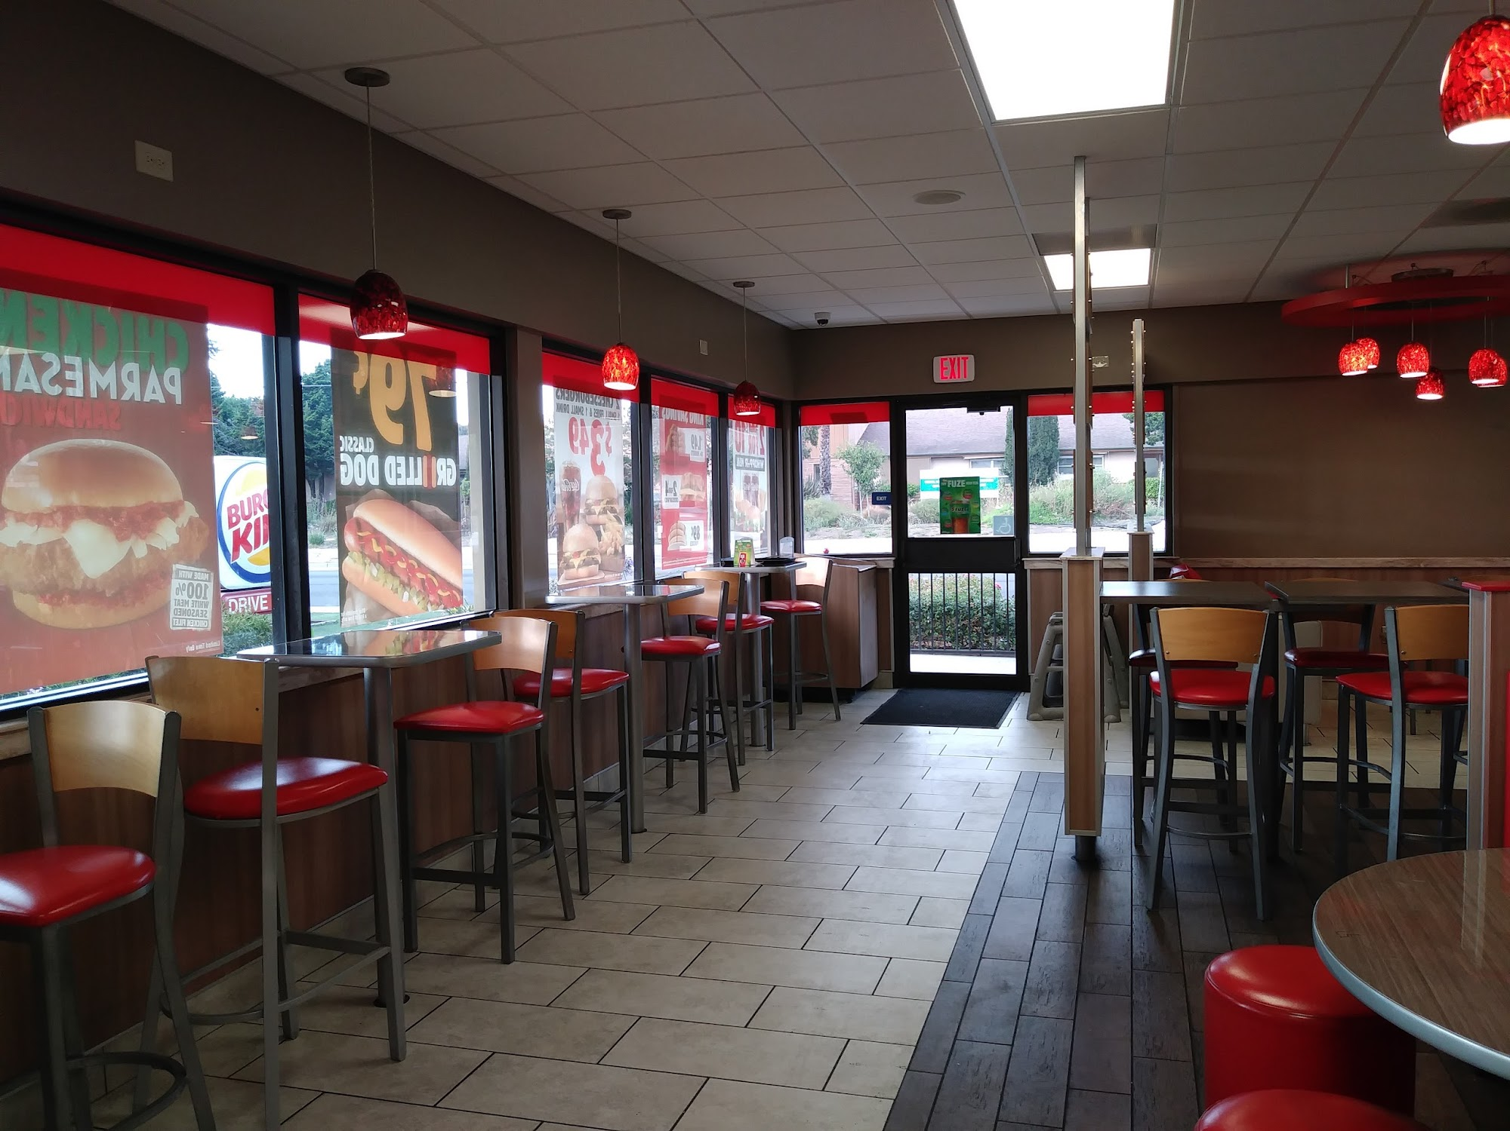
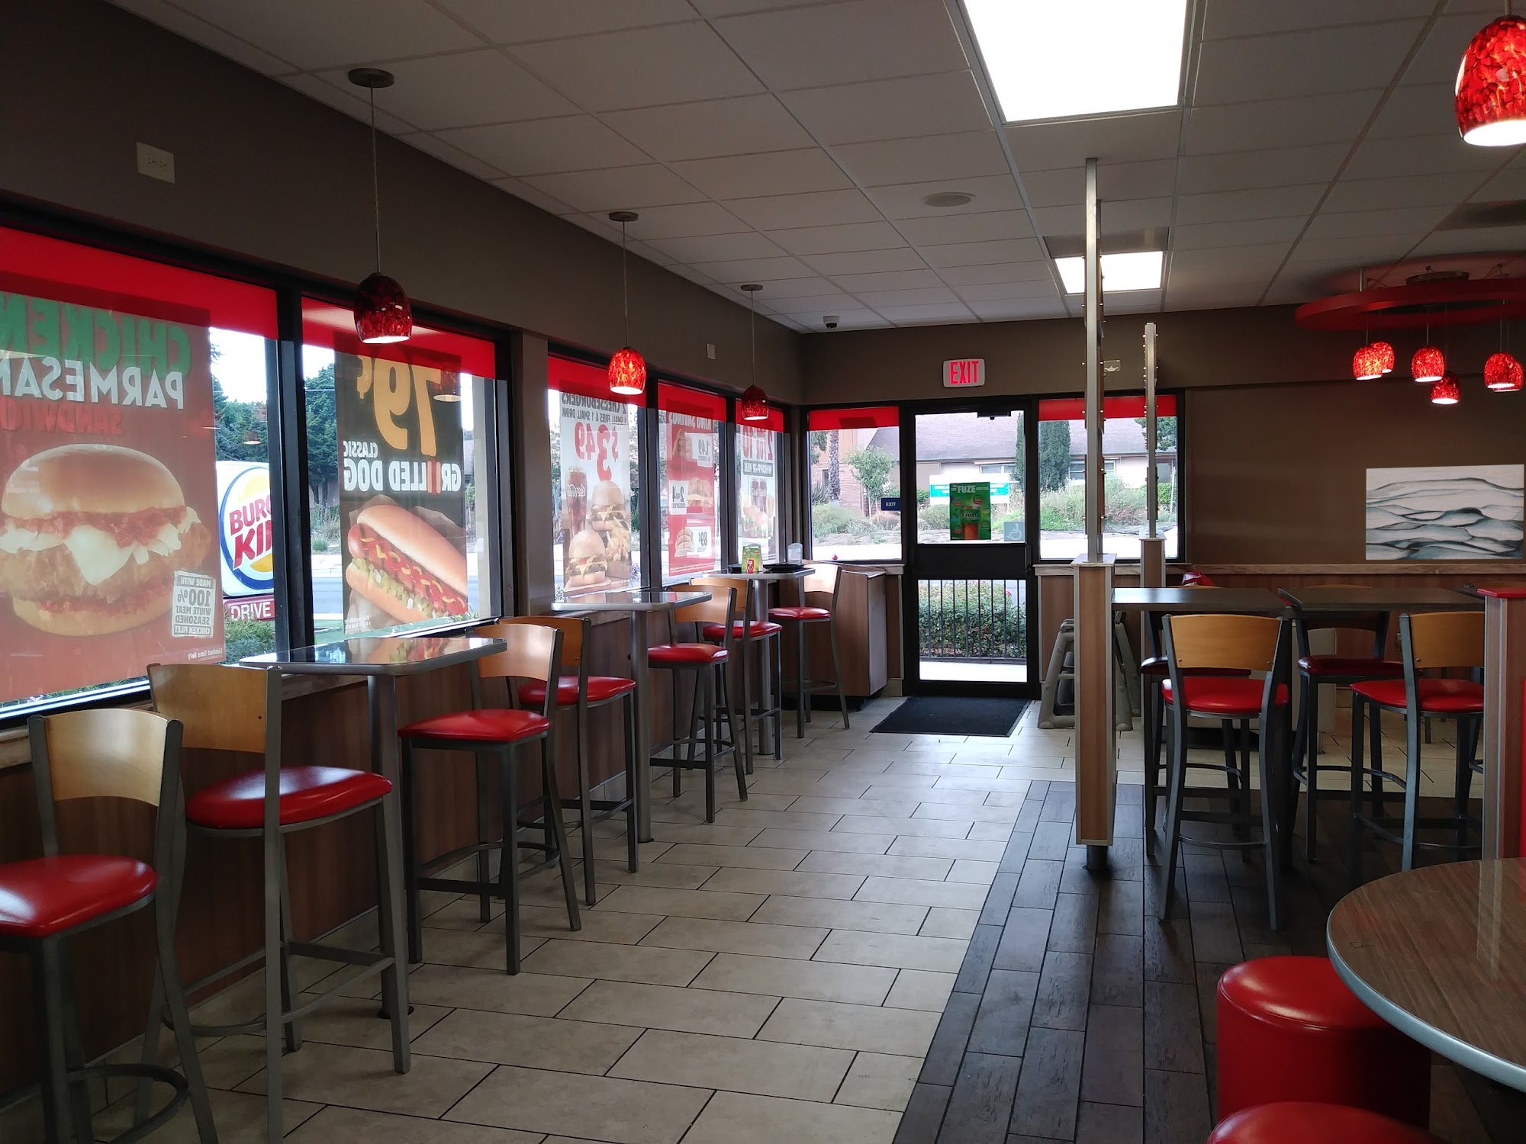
+ wall art (1443, 512)
